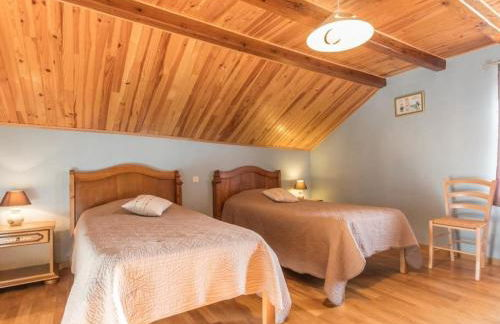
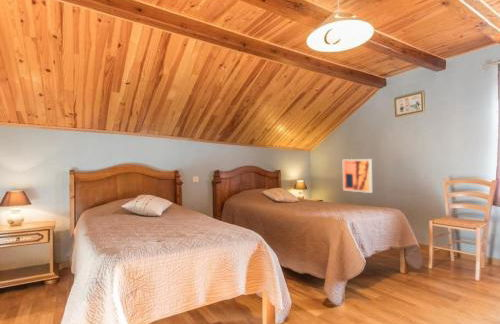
+ wall art (356, 175)
